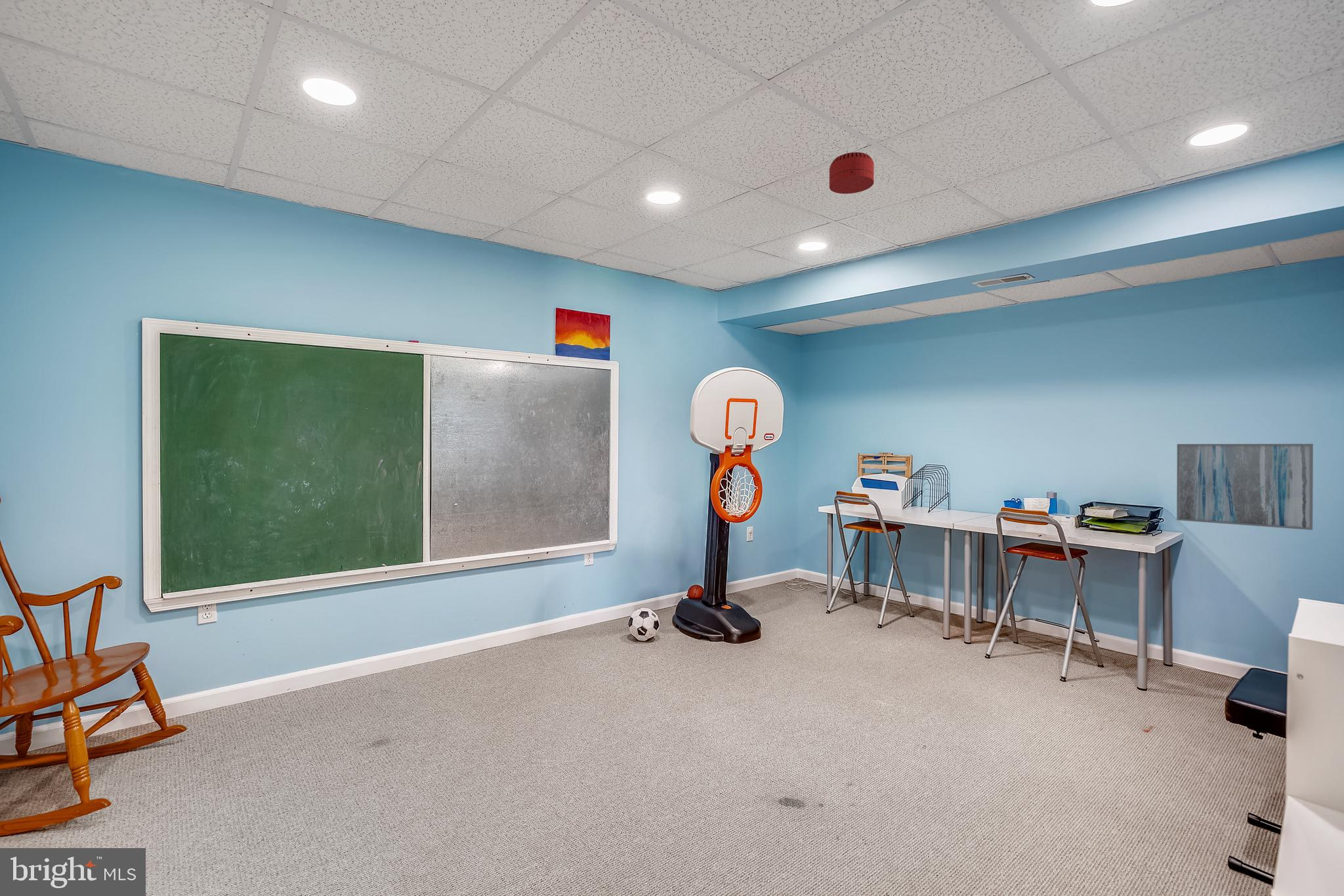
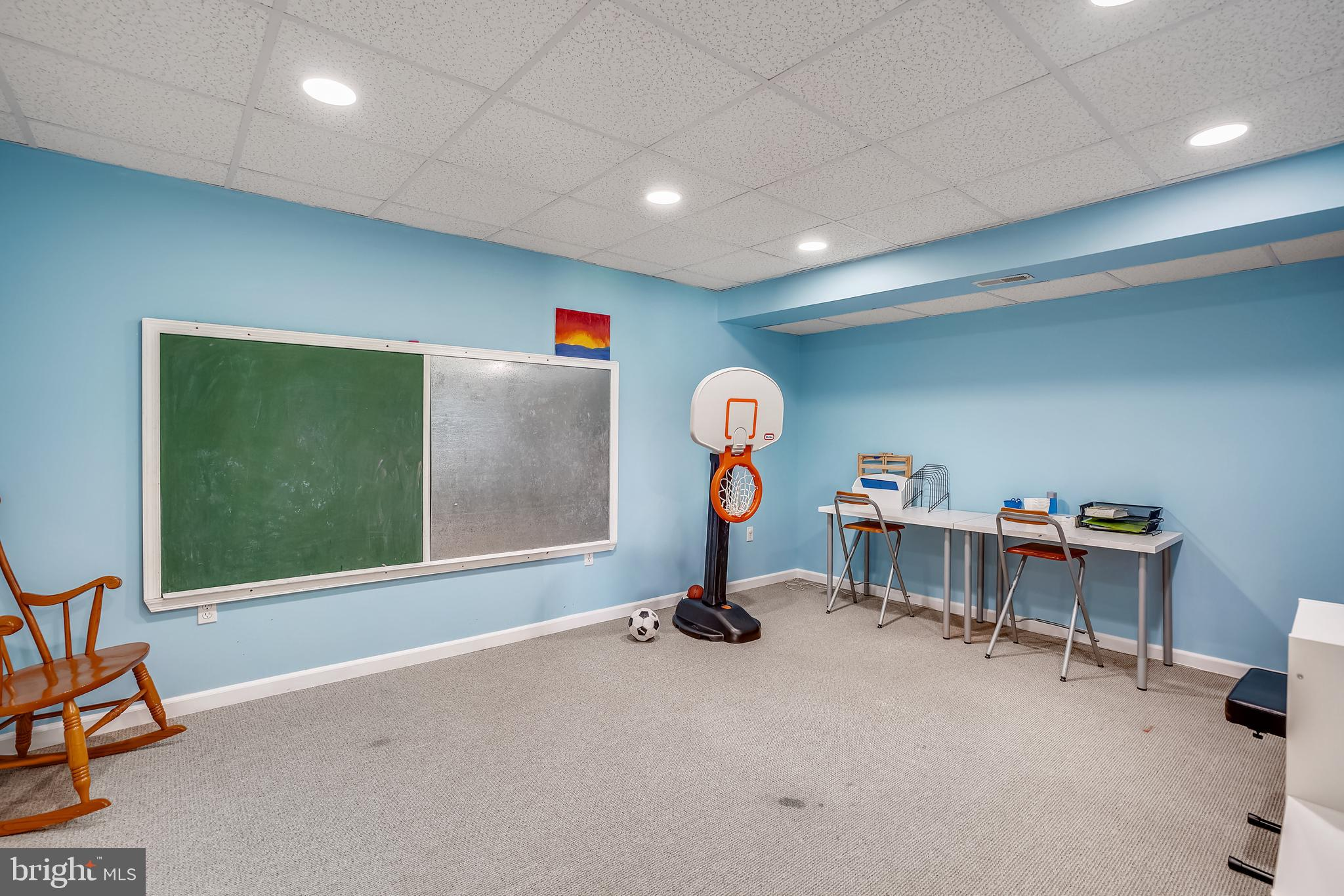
- smoke detector (851, 172)
- wall art (1241, 484)
